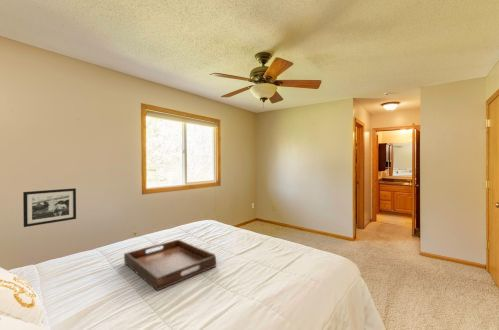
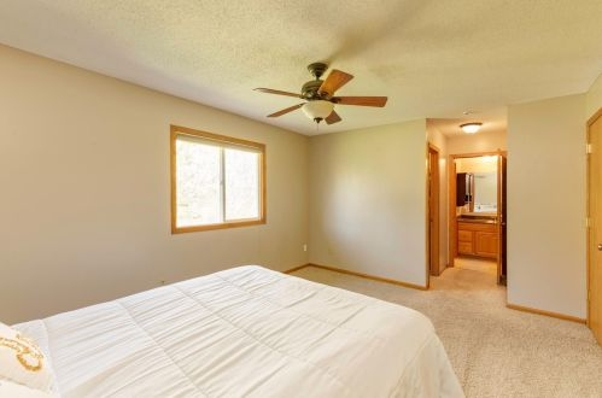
- serving tray (170, 259)
- picture frame (51, 206)
